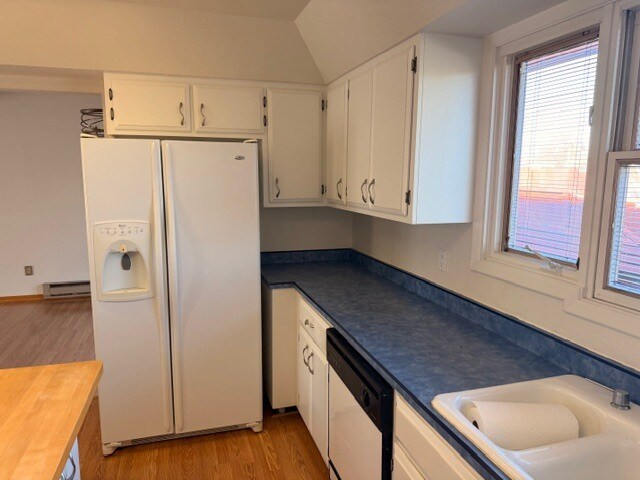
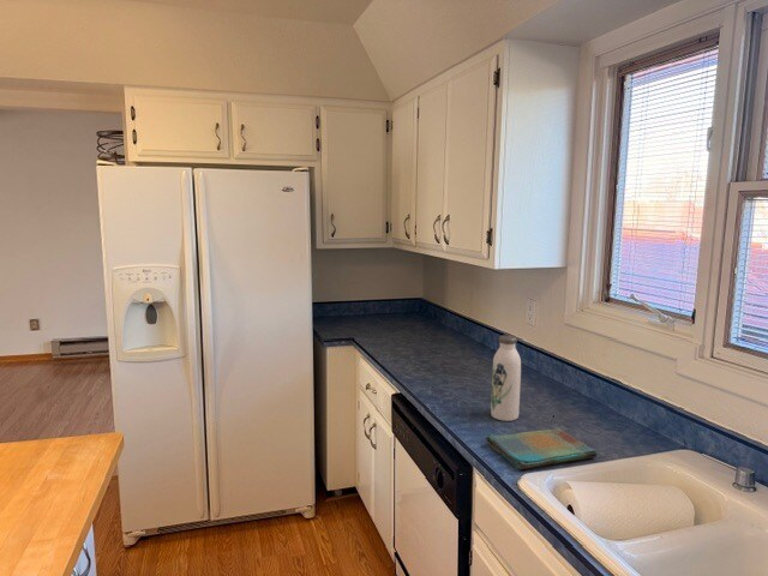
+ dish towel (539, 445)
+ water bottle (505, 376)
